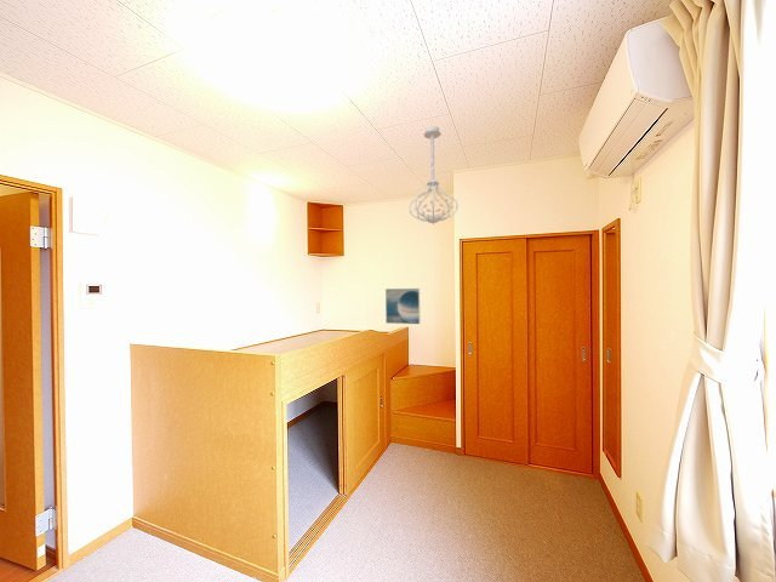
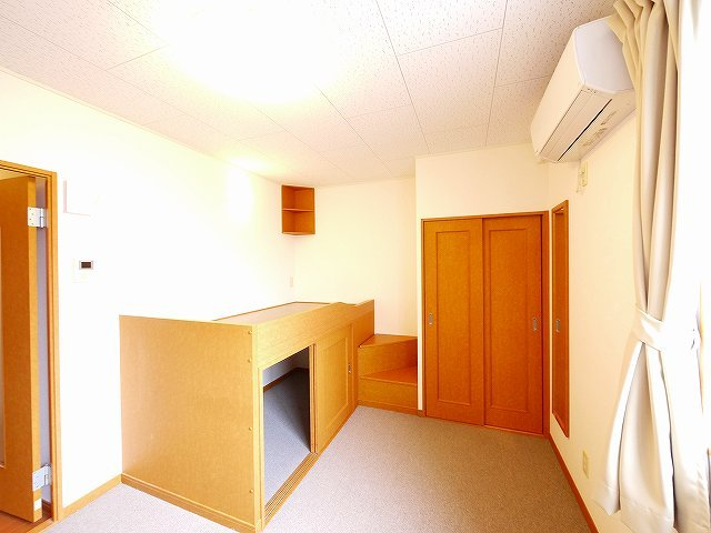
- ceiling light fixture (433, 177)
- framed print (403, 306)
